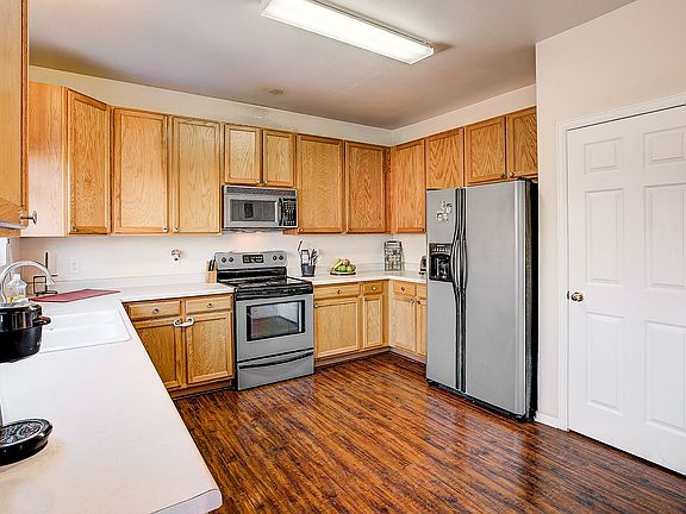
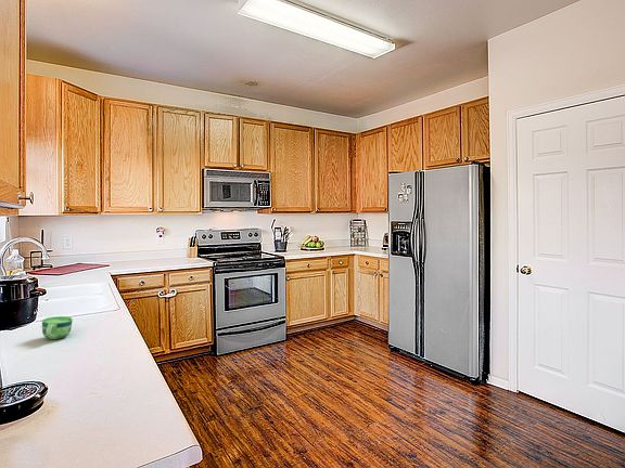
+ cup (56, 328)
